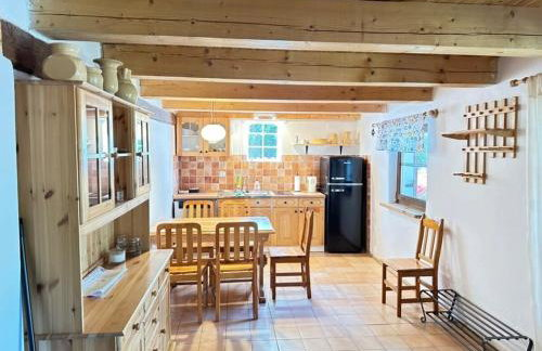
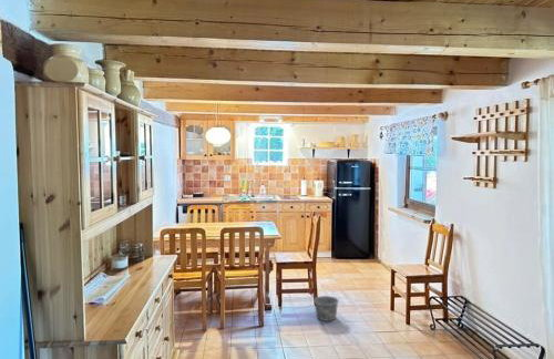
+ bucket (326, 301)
